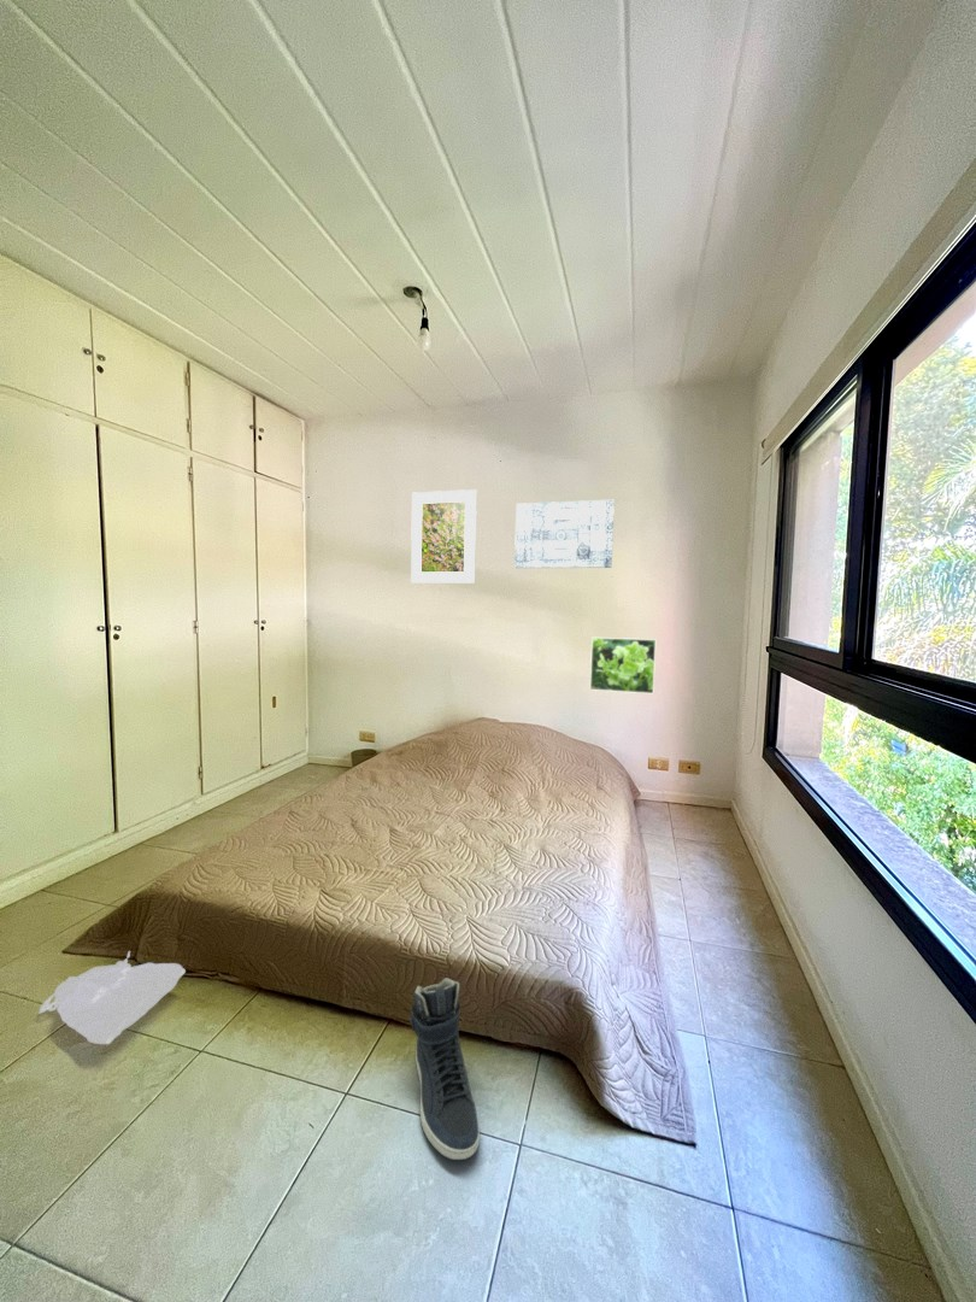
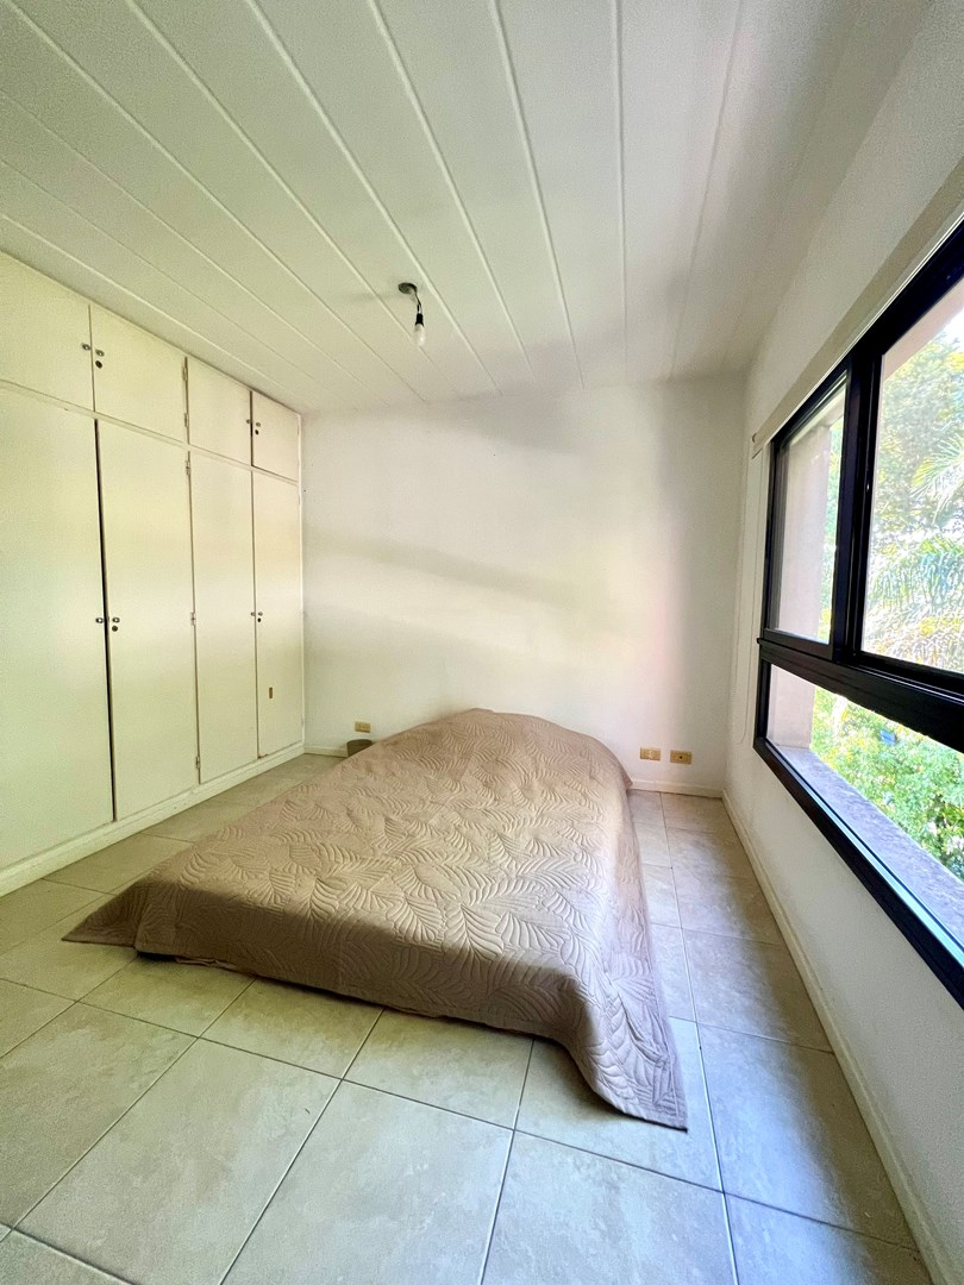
- sneaker (445, 1050)
- bag (102, 990)
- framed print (622, 664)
- wall art (563, 534)
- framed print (442, 536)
